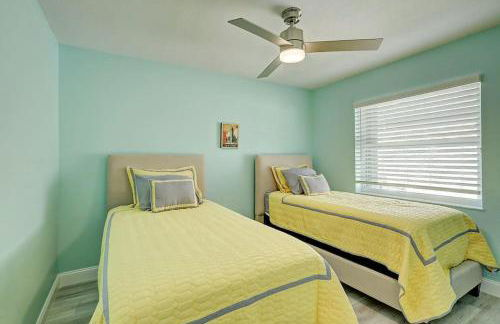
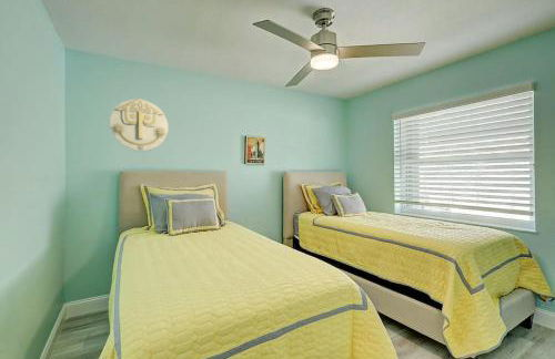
+ wall decoration (140, 124)
